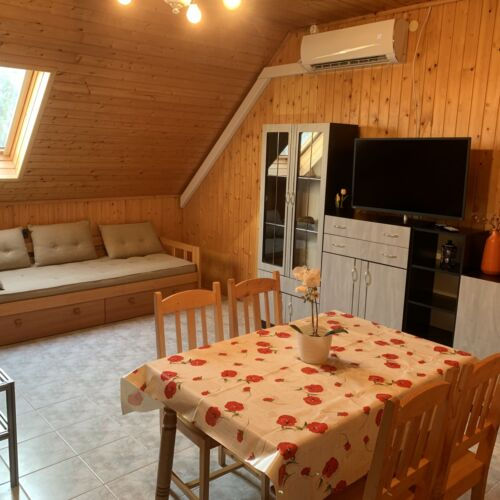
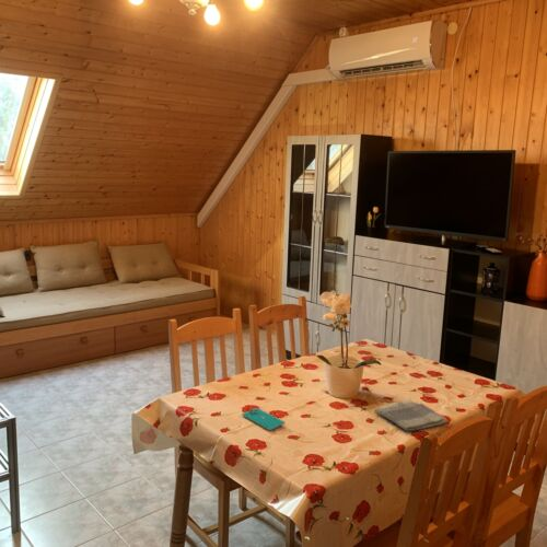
+ dish towel (410, 414)
+ smartphone (263, 418)
